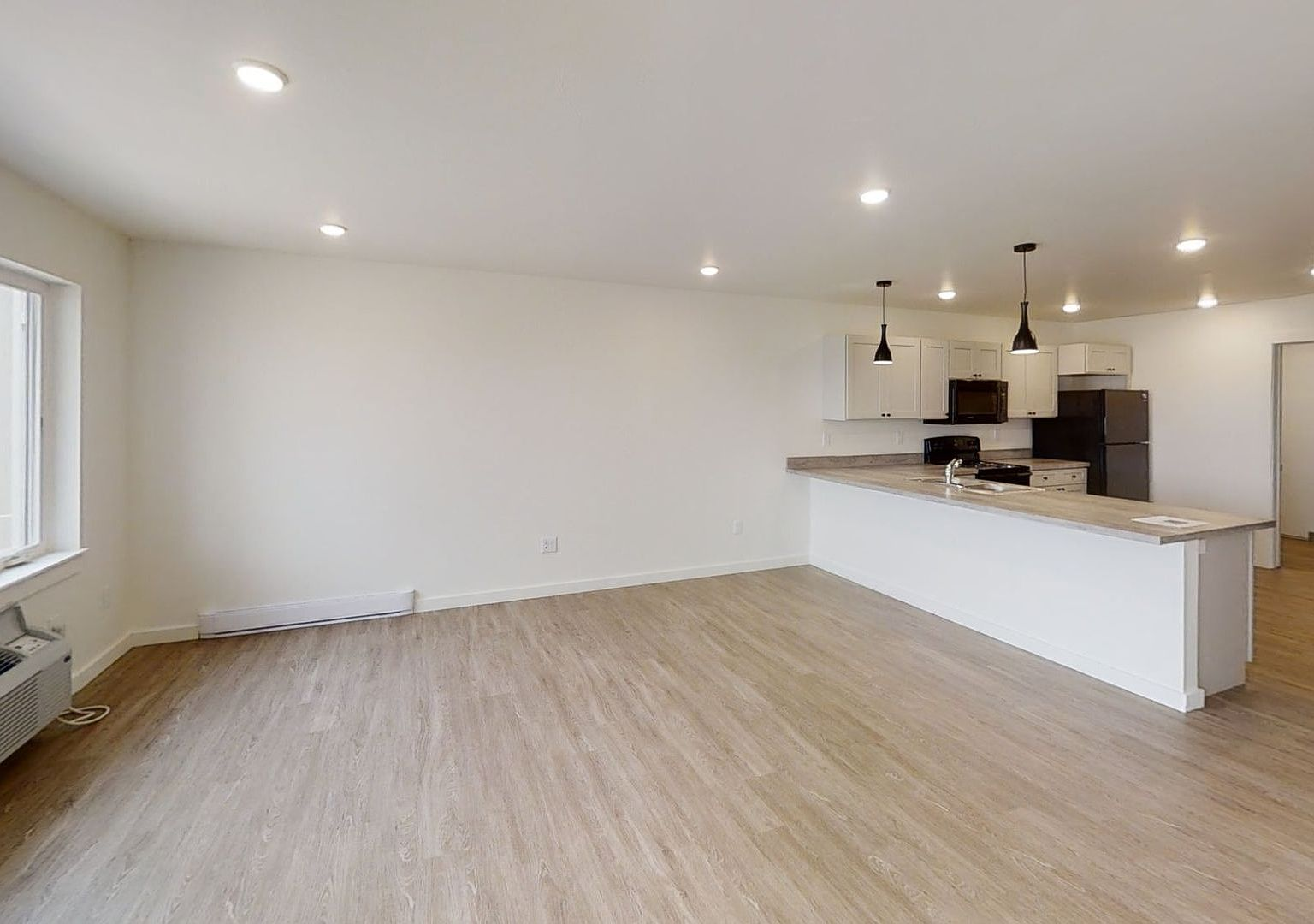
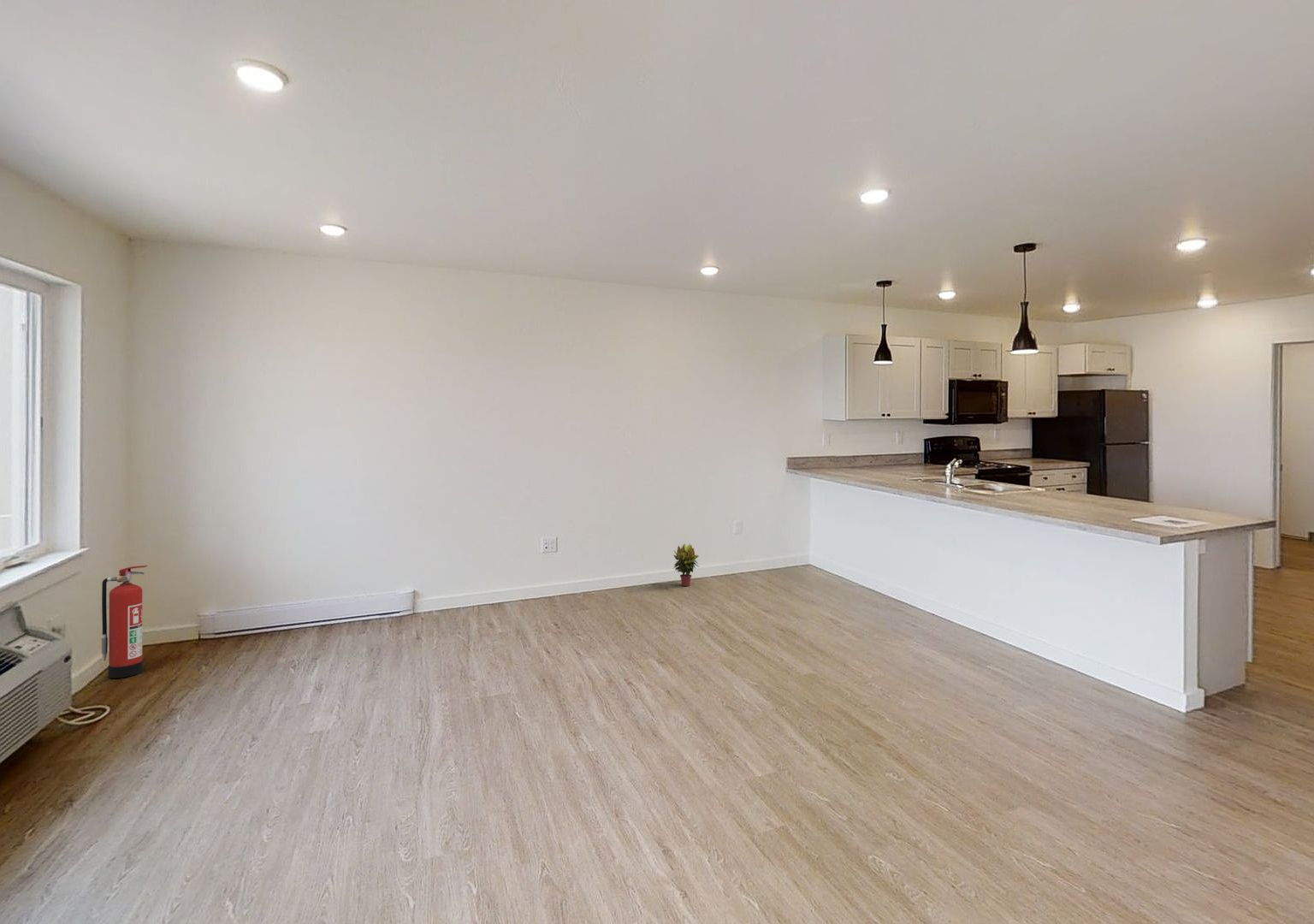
+ potted plant (686, 564)
+ fire extinguisher (124, 619)
